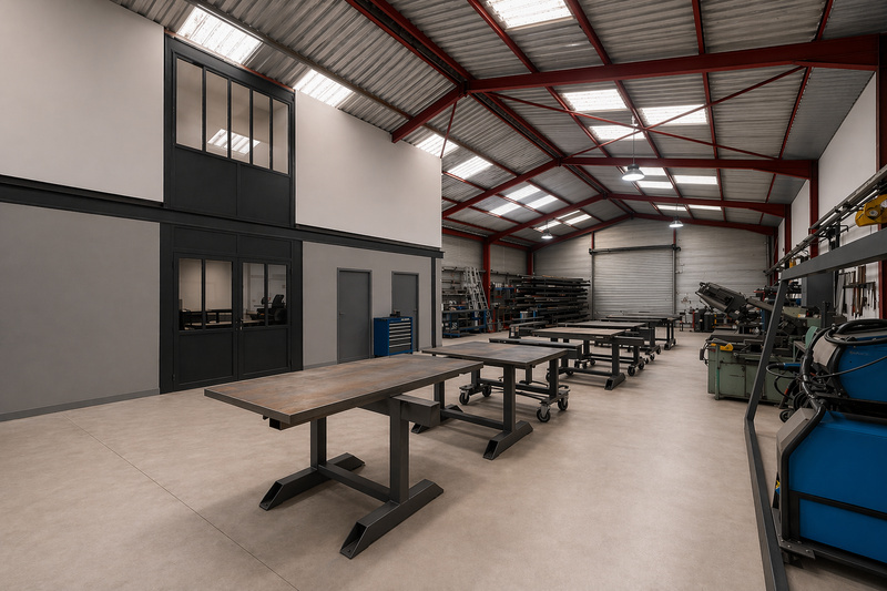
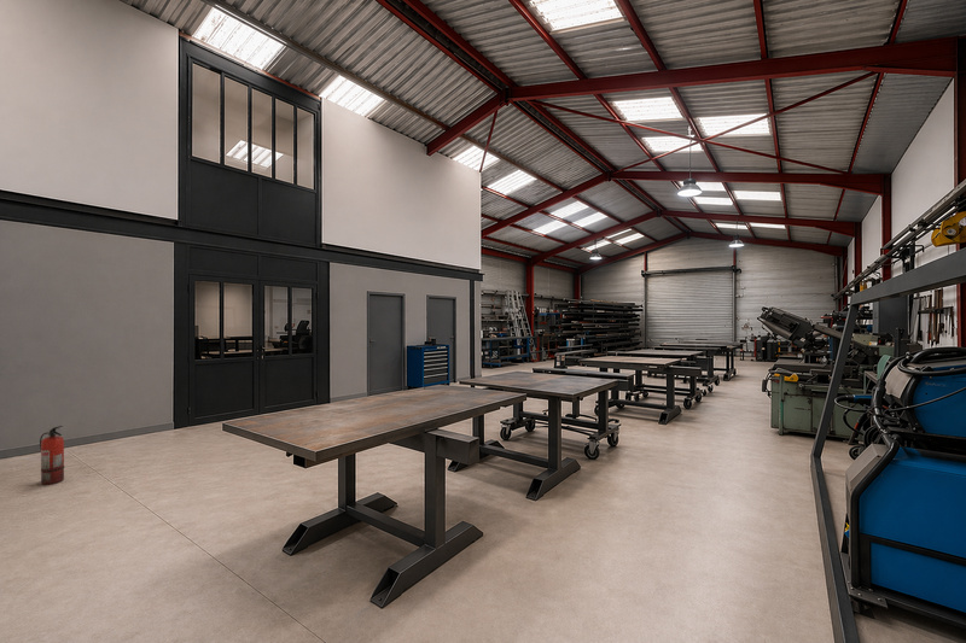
+ fire extinguisher (51, 452)
